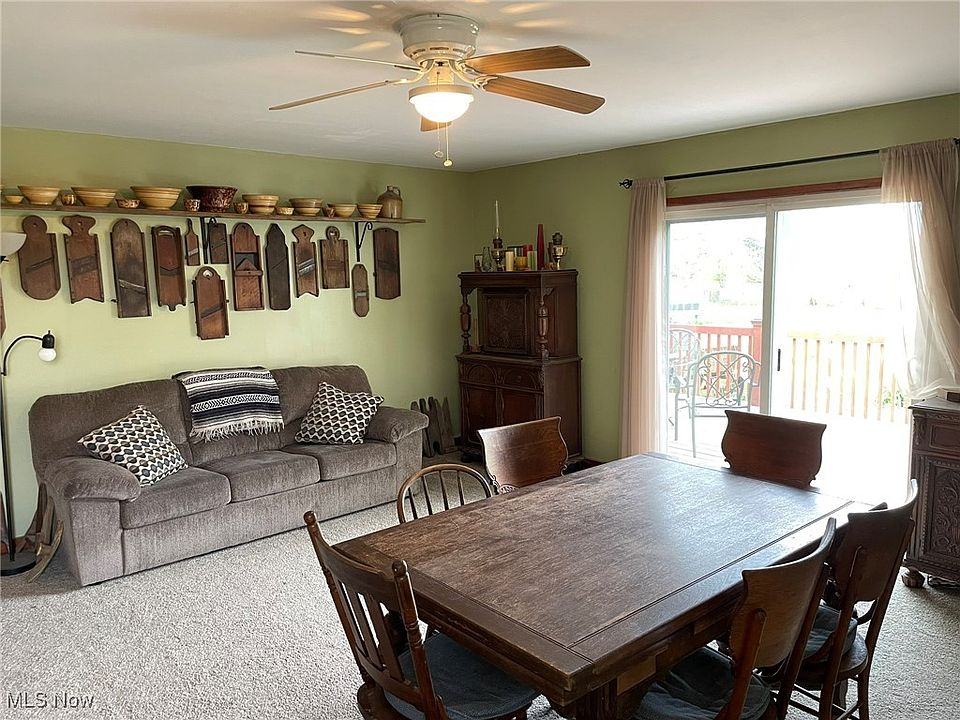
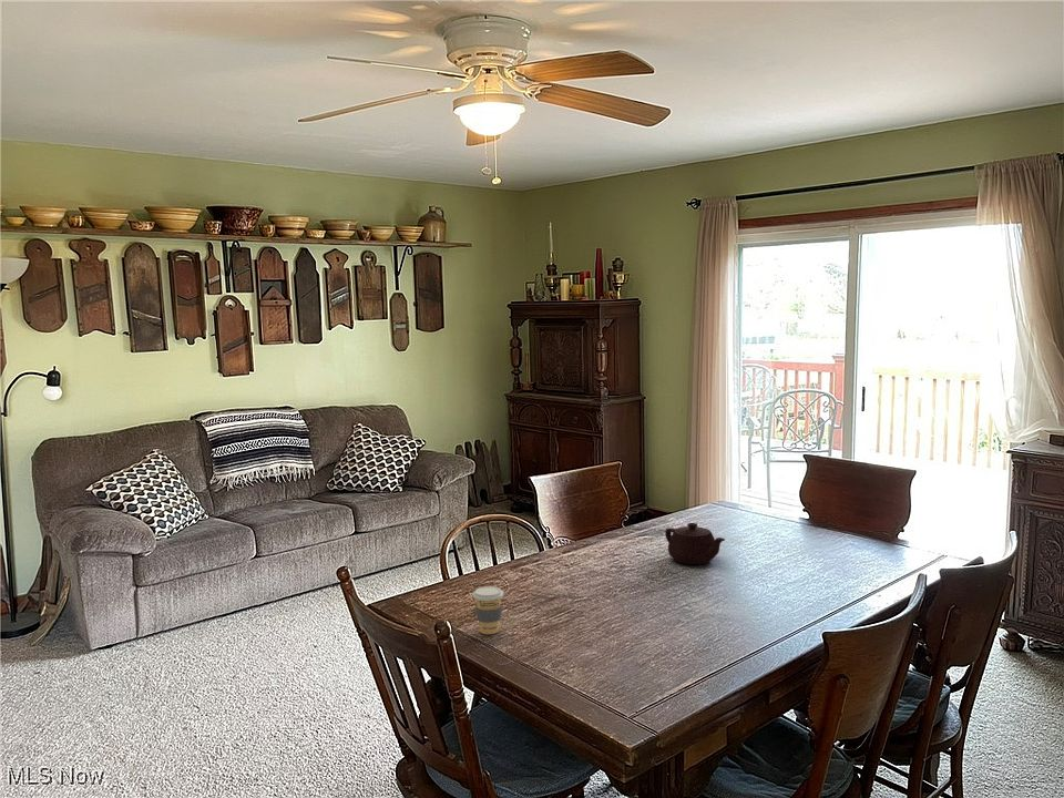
+ teapot (694, 542)
+ coffee cup (488, 611)
